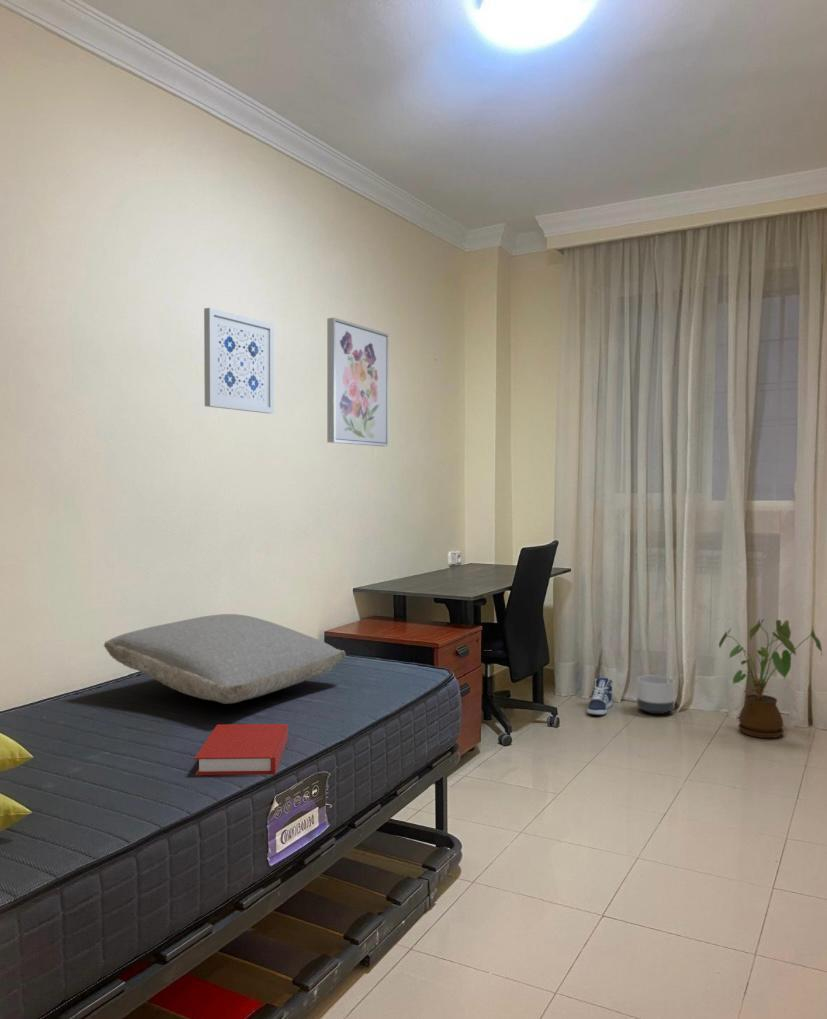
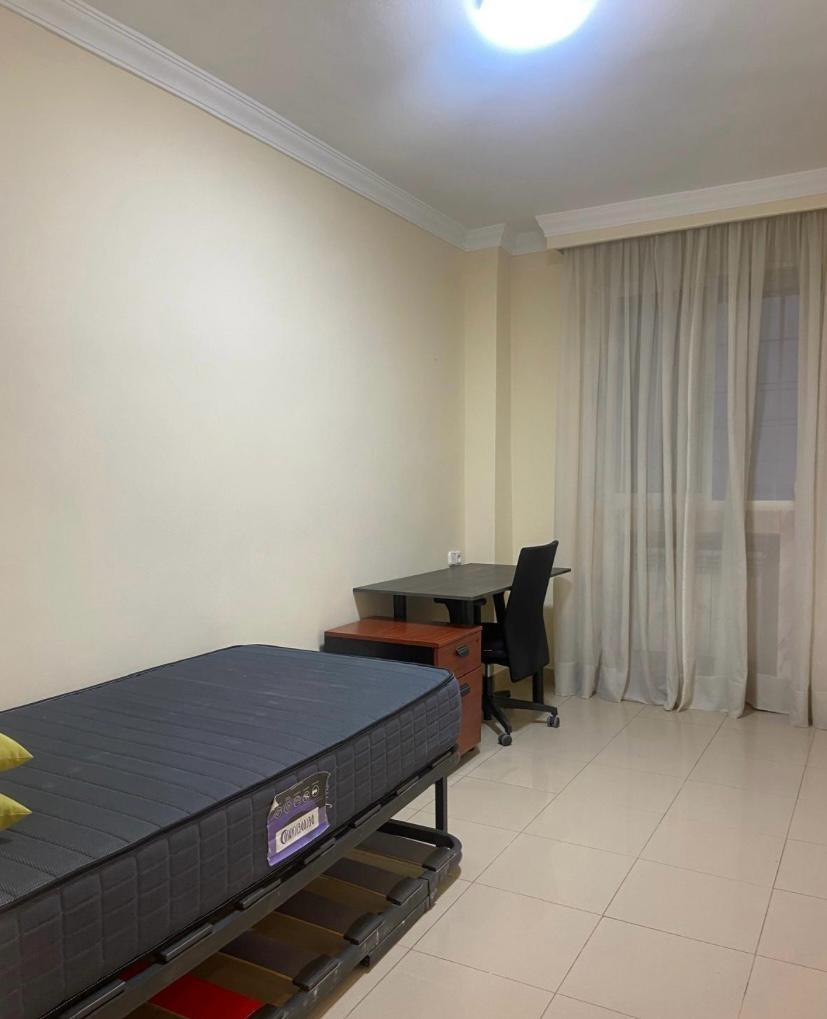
- book (244, 748)
- wall art (359, 385)
- wall art (240, 363)
- planter (655, 695)
- pillow (227, 655)
- house plant (768, 679)
- sneaker (599, 695)
